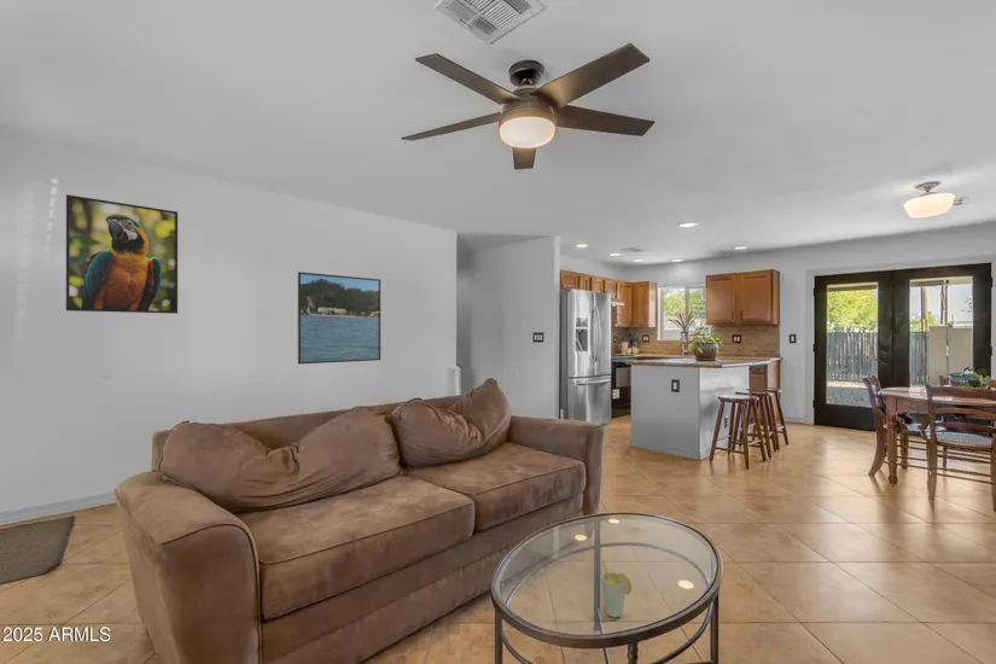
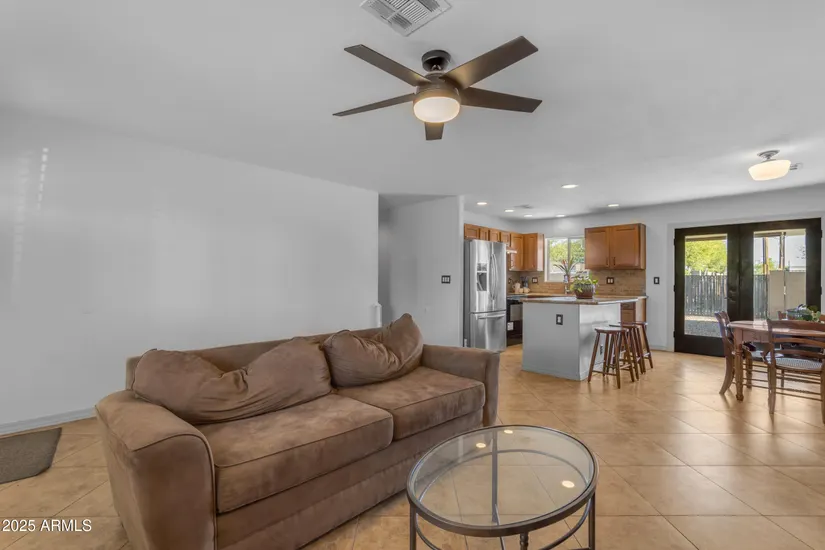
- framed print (342, 319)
- cup (616, 590)
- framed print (126, 257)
